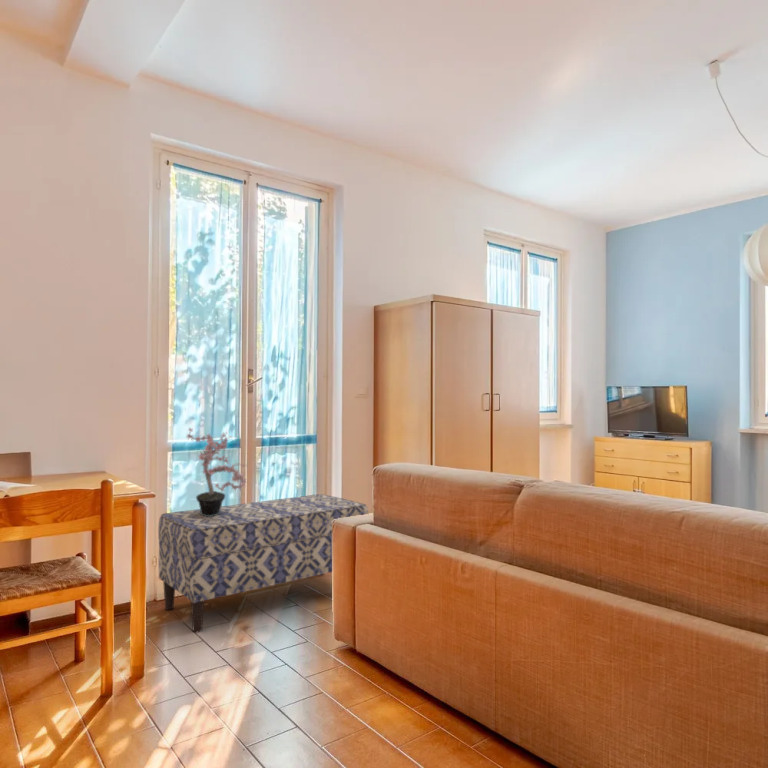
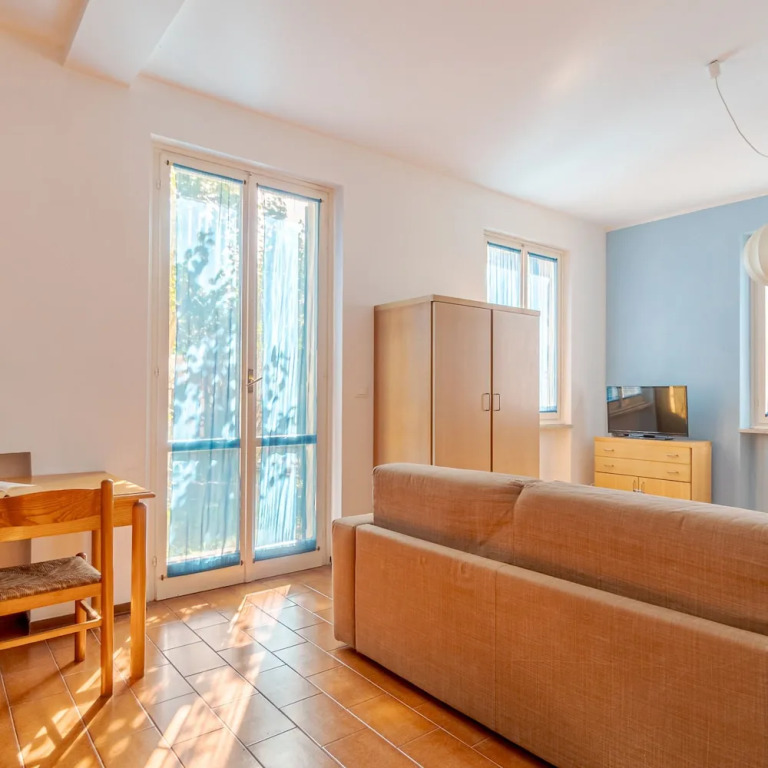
- bench (267, 553)
- potted plant (216, 470)
